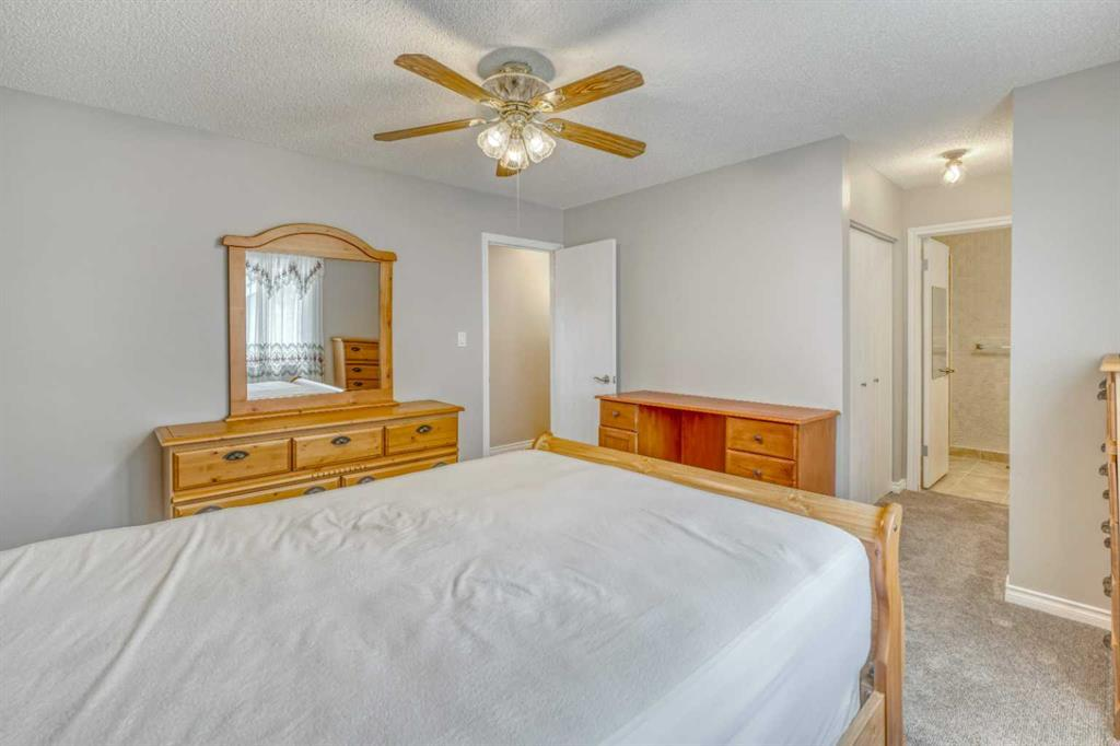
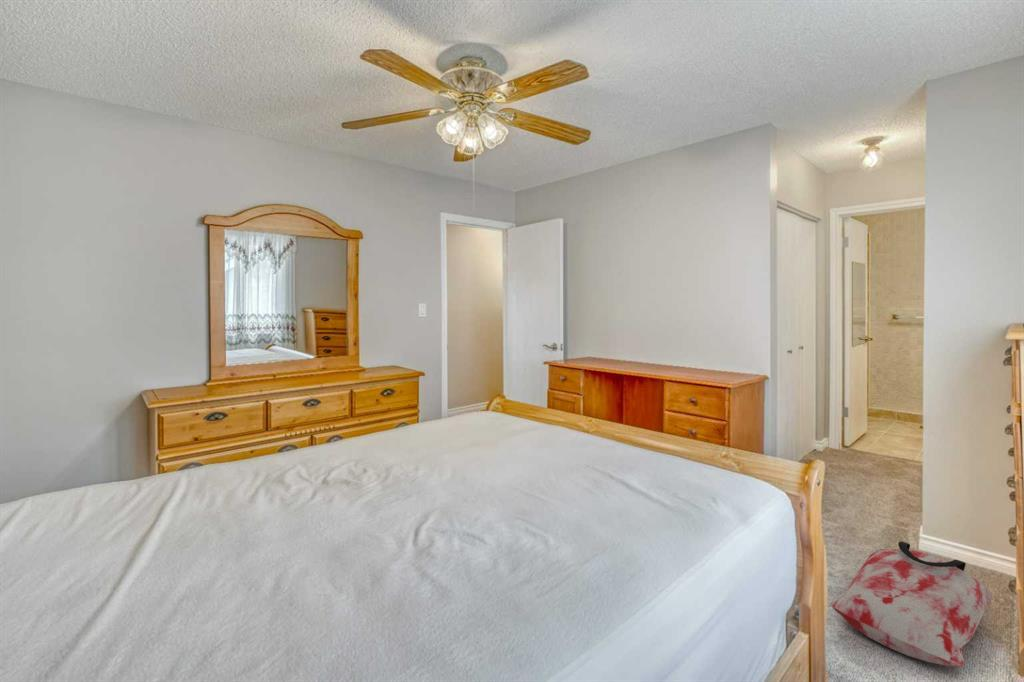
+ bag (910, 595)
